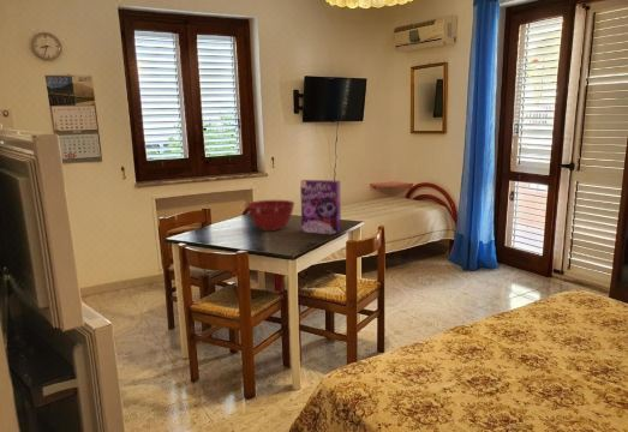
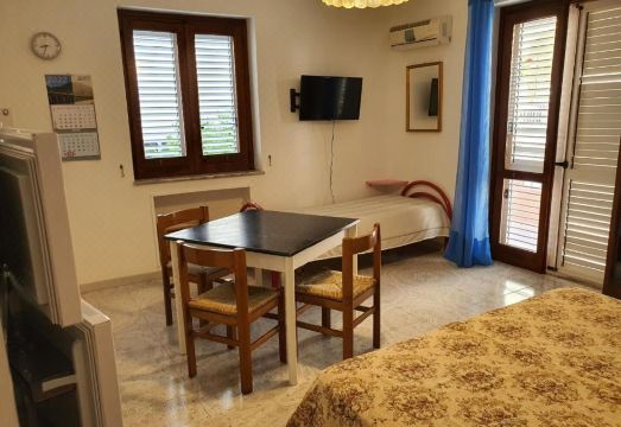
- mixing bowl (271, 215)
- cereal box (321, 206)
